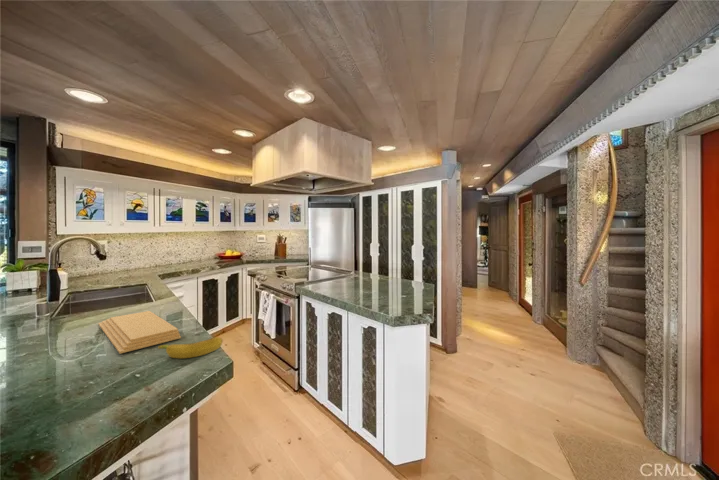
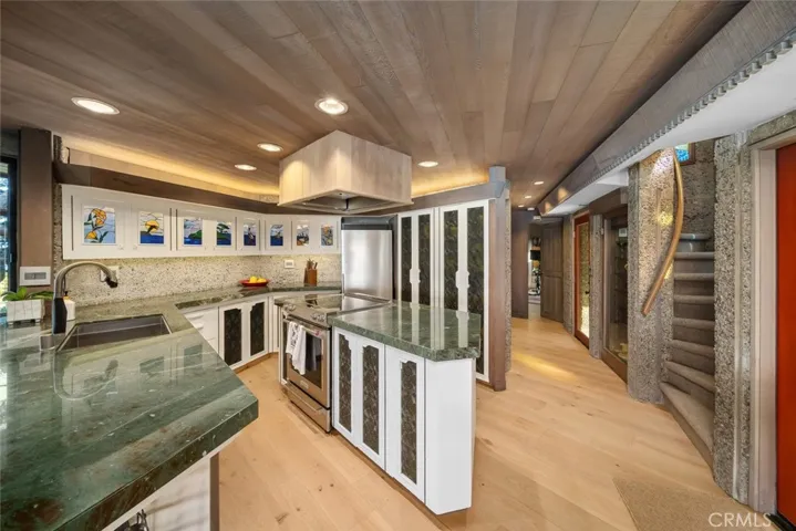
- cutting board (136, 327)
- banana (192, 345)
